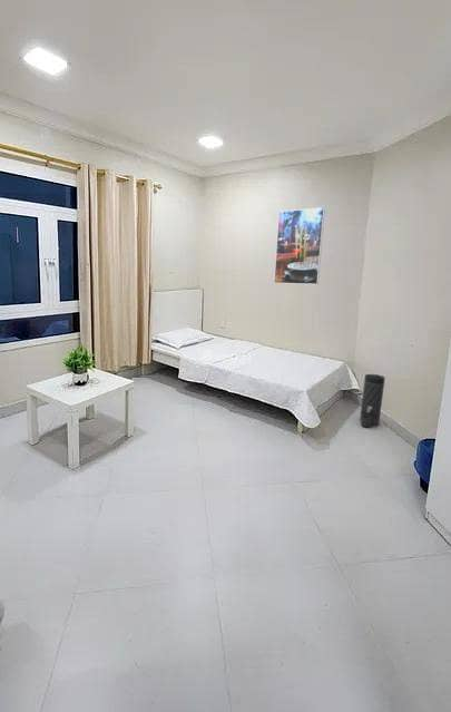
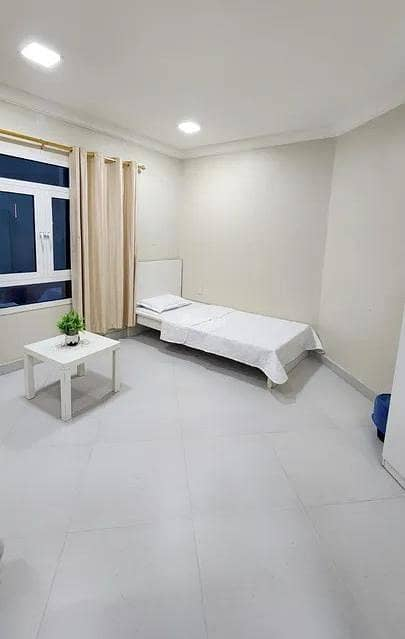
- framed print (297, 247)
- canister (371, 398)
